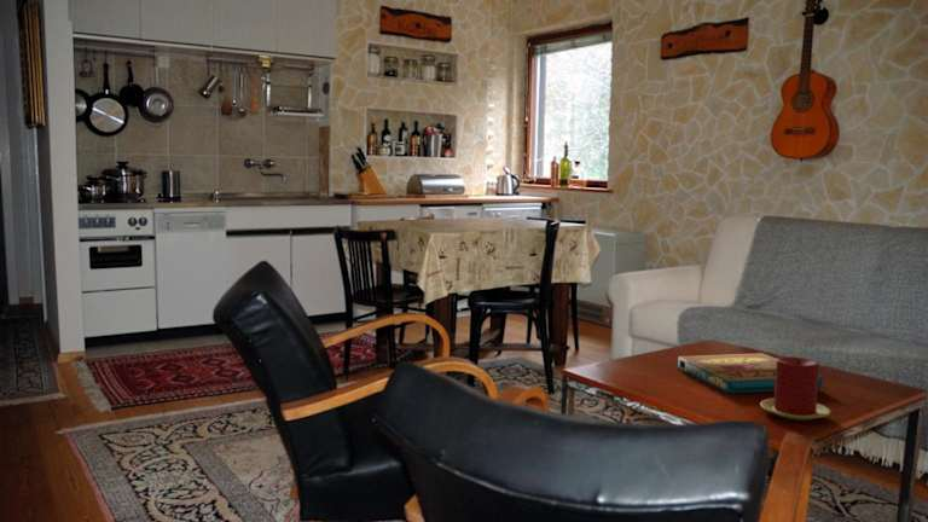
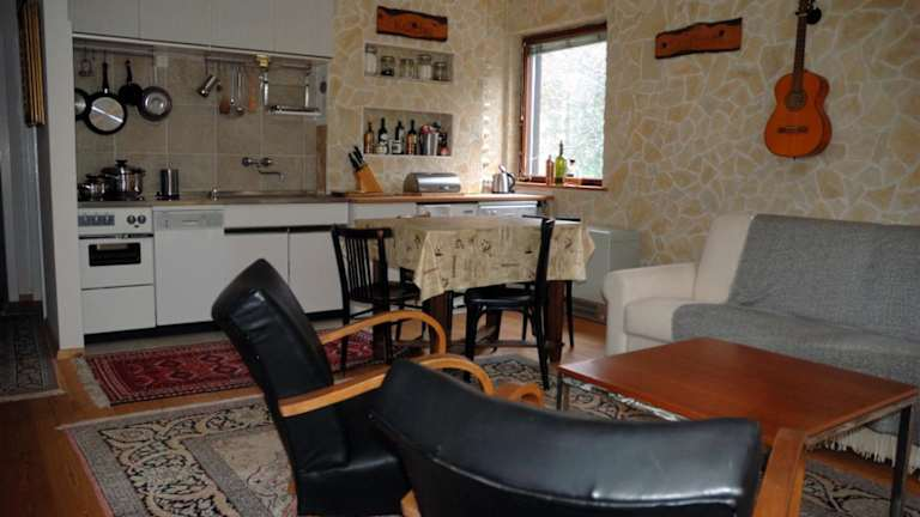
- candle (795, 387)
- pizza box (746, 371)
